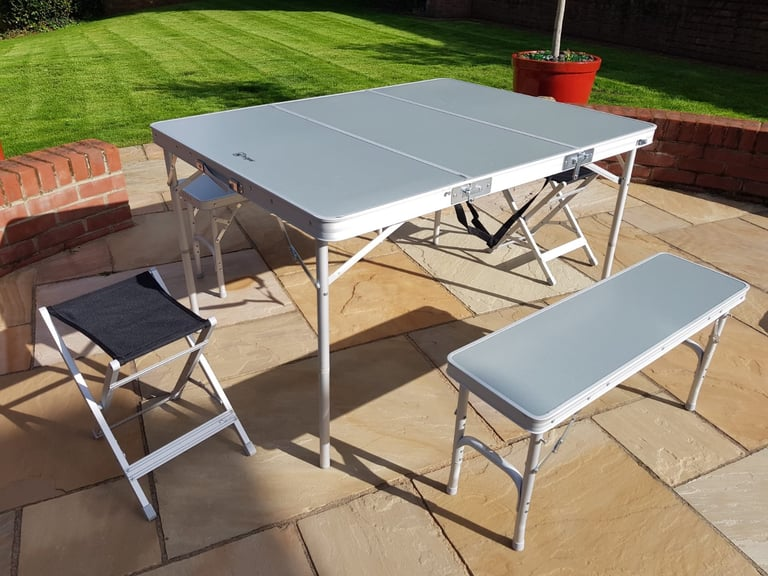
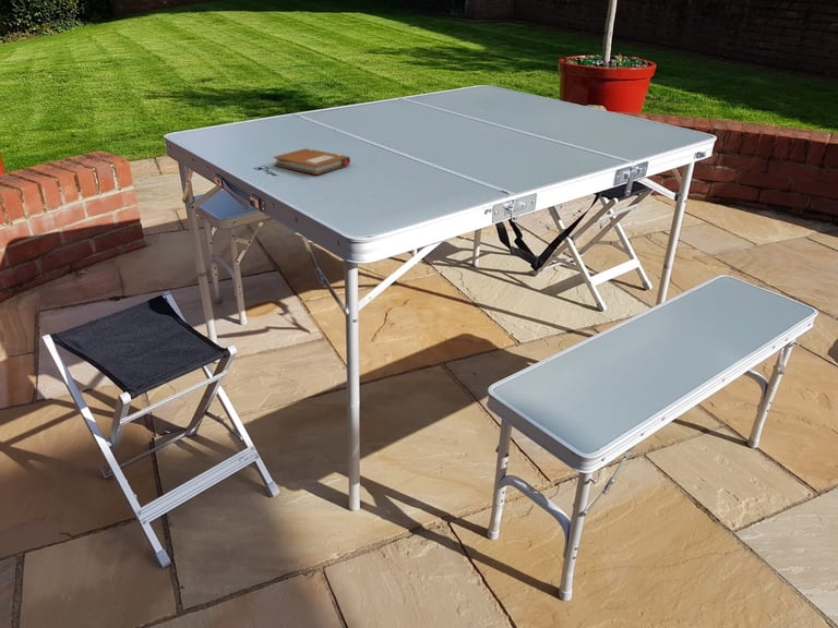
+ notebook (313, 160)
